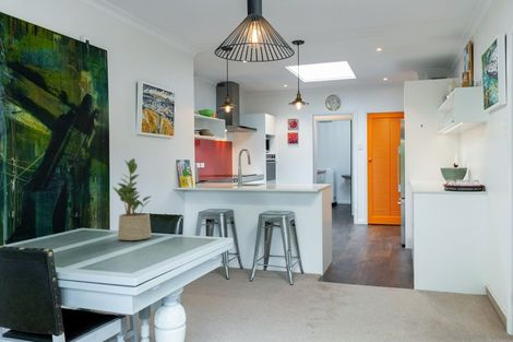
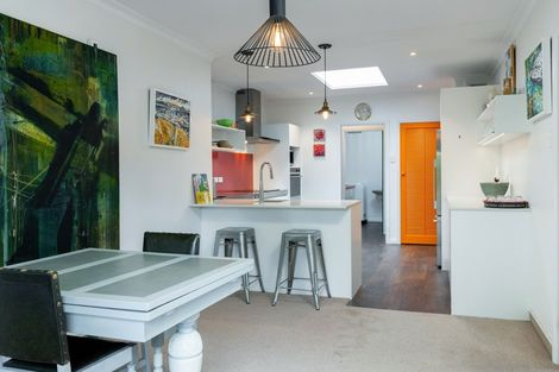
- potted plant (133, 199)
